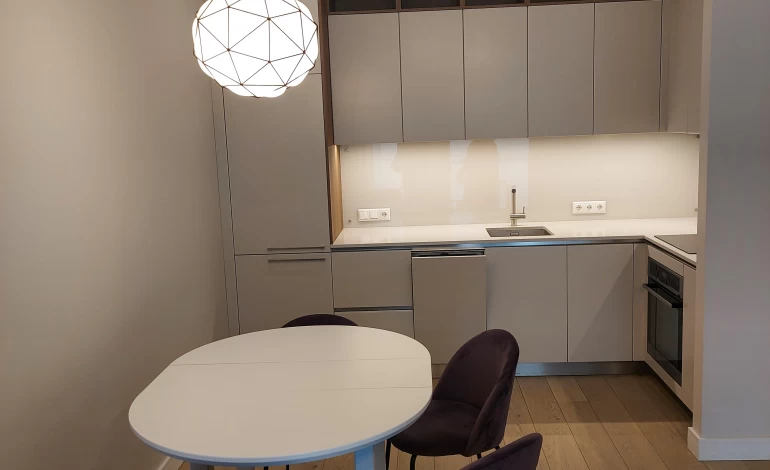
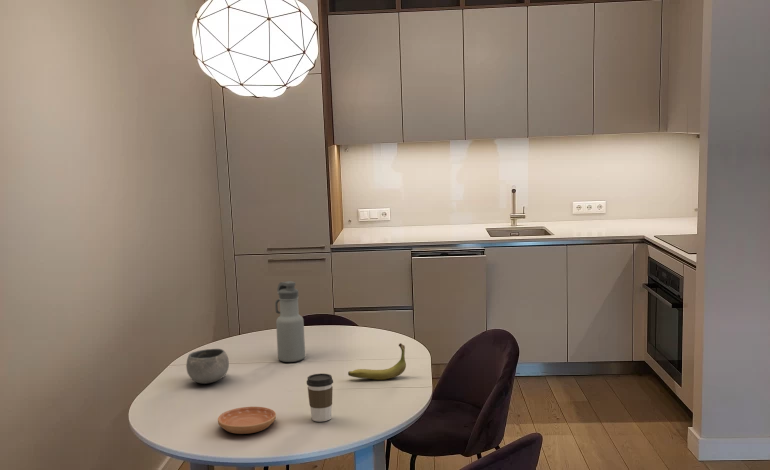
+ water bottle (289, 320)
+ banana (376, 370)
+ bowl (207, 366)
+ coffee cup (320, 397)
+ saucer (247, 420)
